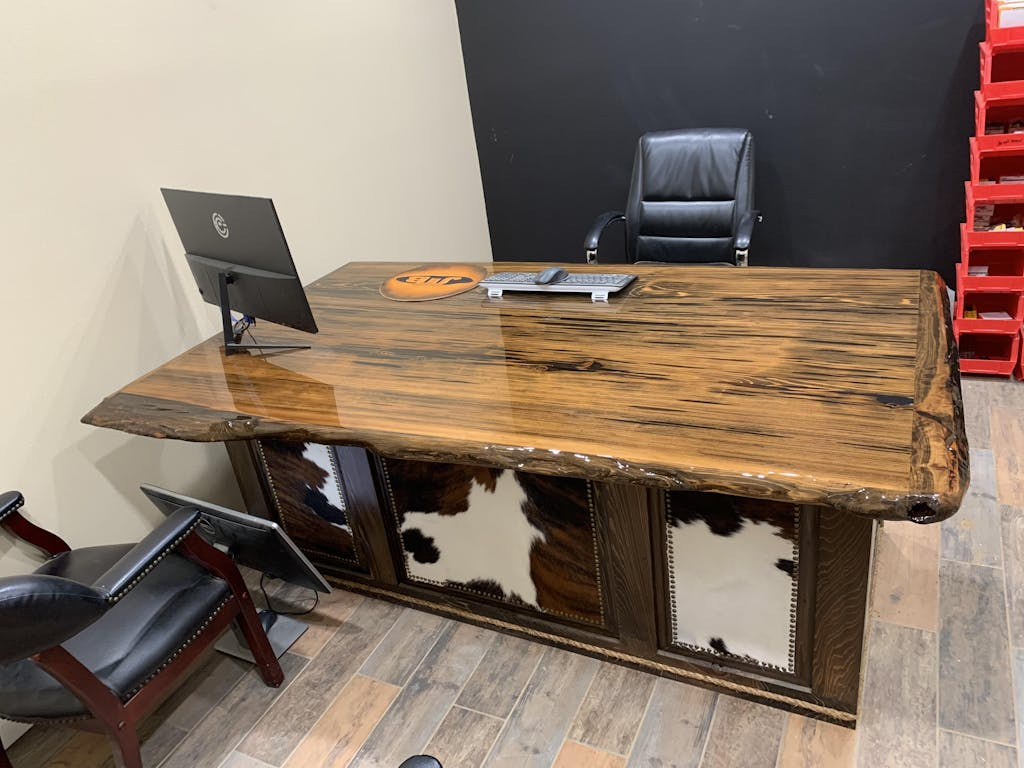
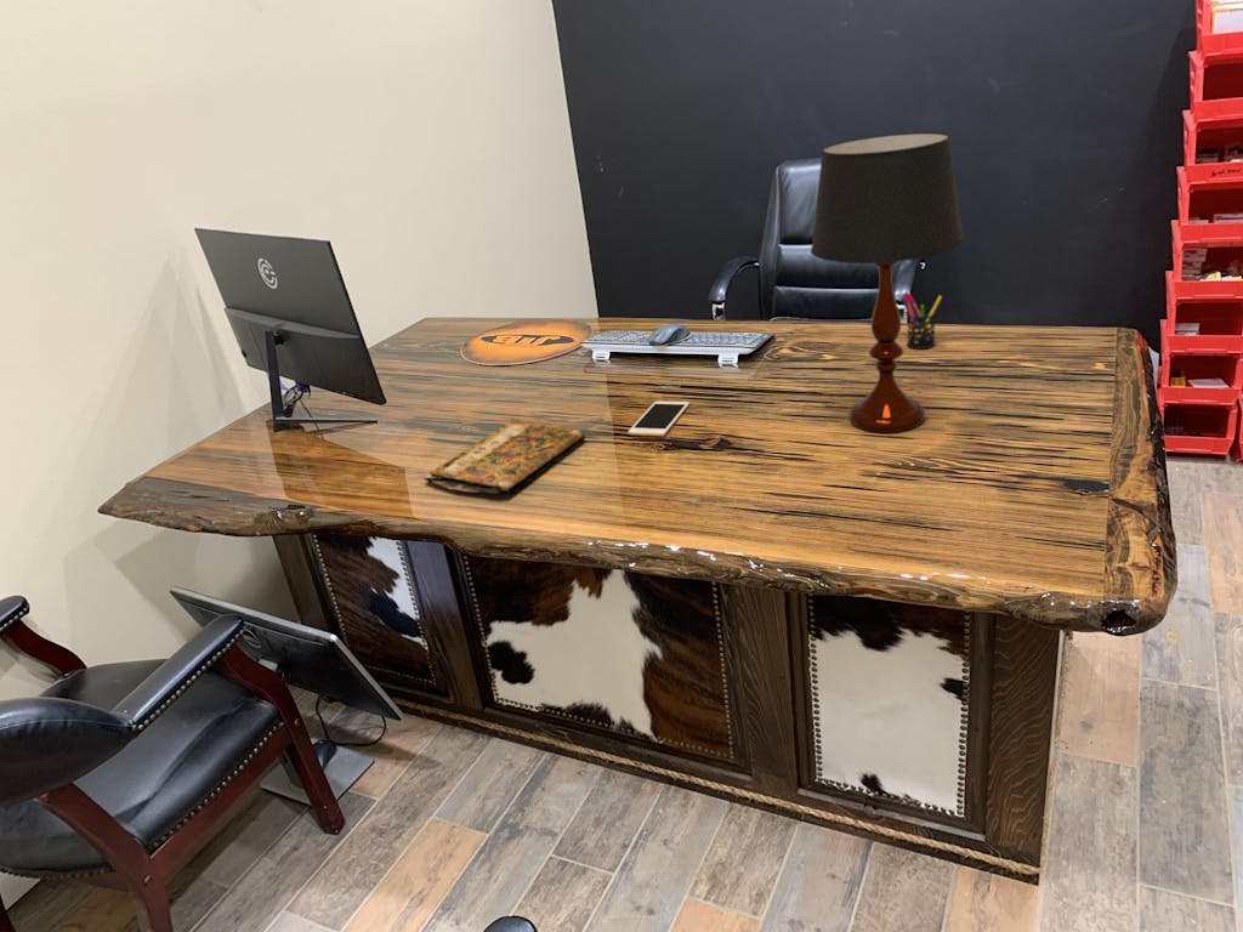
+ cell phone (659, 417)
+ pen holder (919, 318)
+ table lamp (885, 289)
+ book (505, 455)
